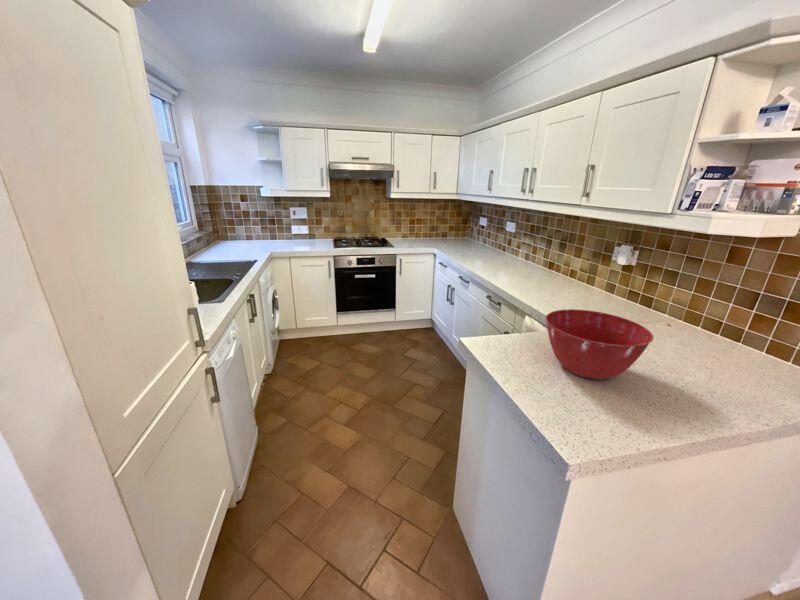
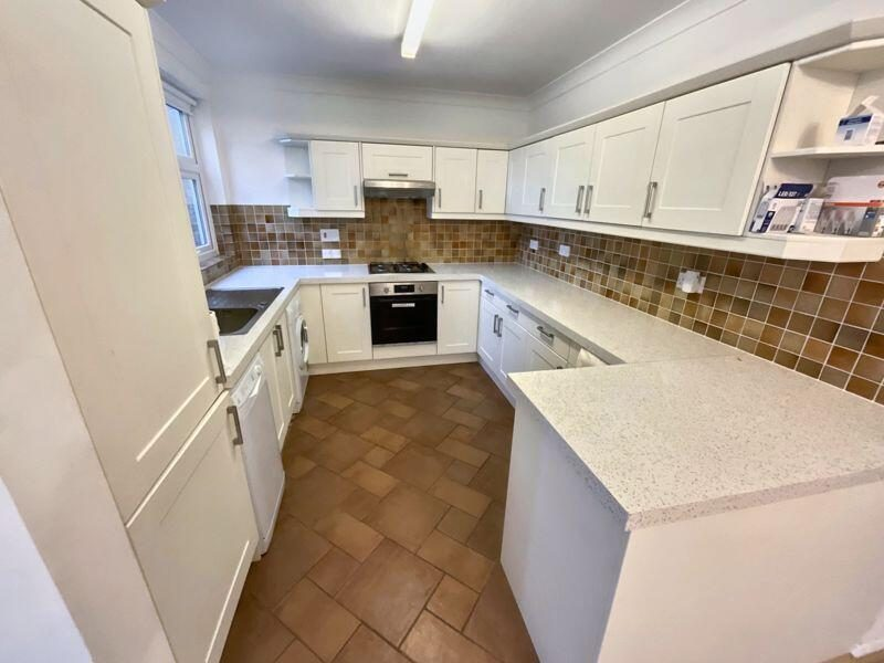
- mixing bowl (590, 346)
